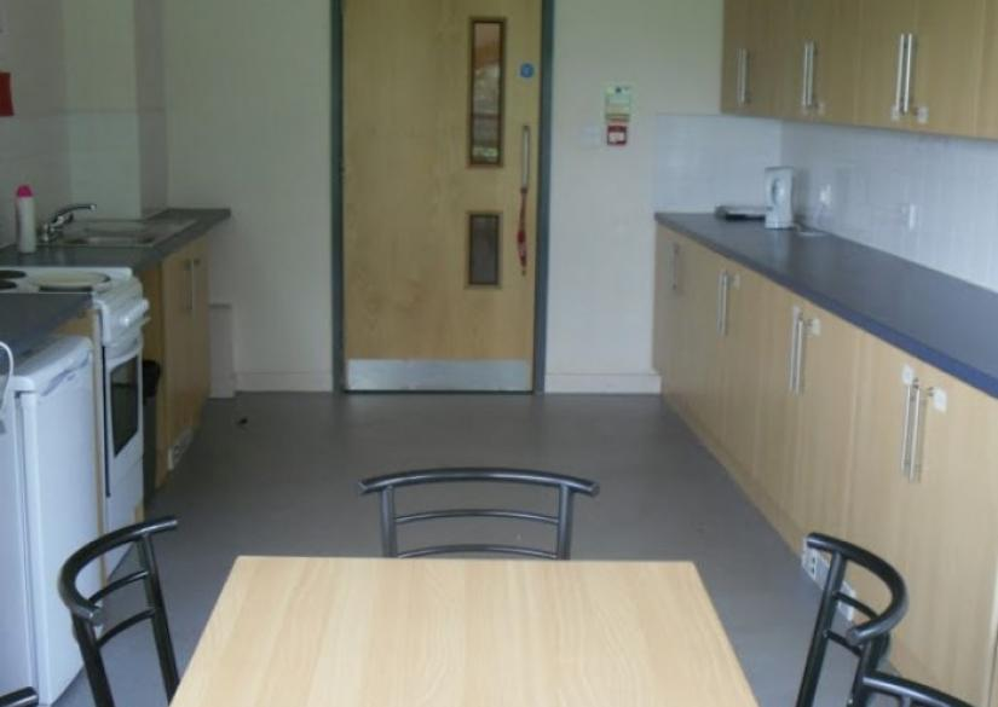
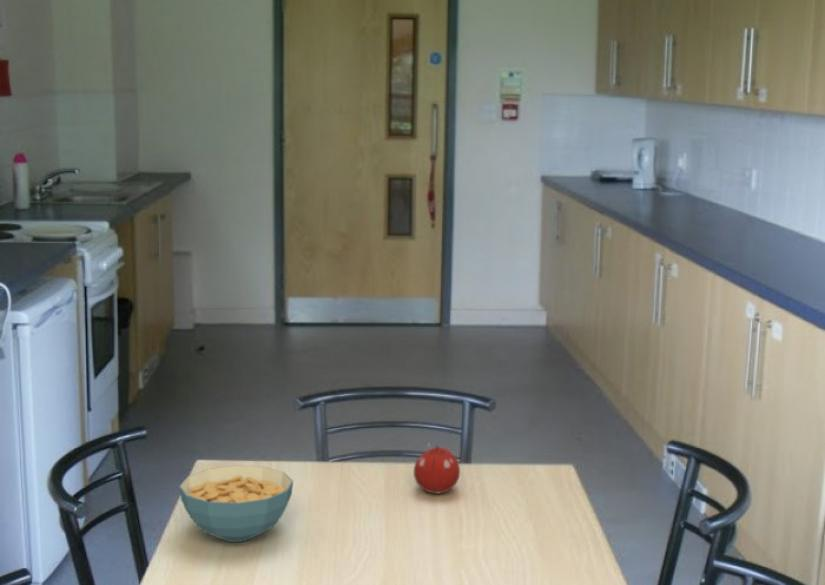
+ fruit (436, 467)
+ cereal bowl (237, 509)
